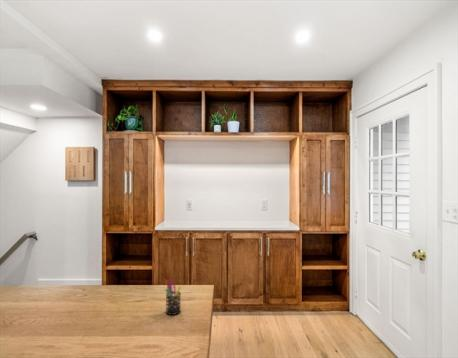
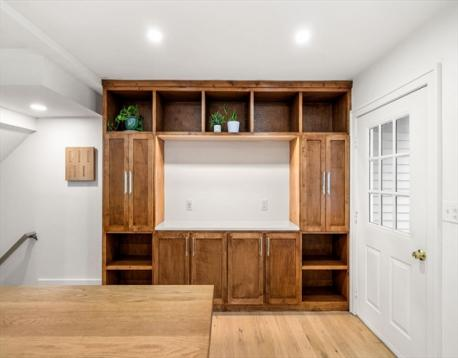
- pen holder (171, 296)
